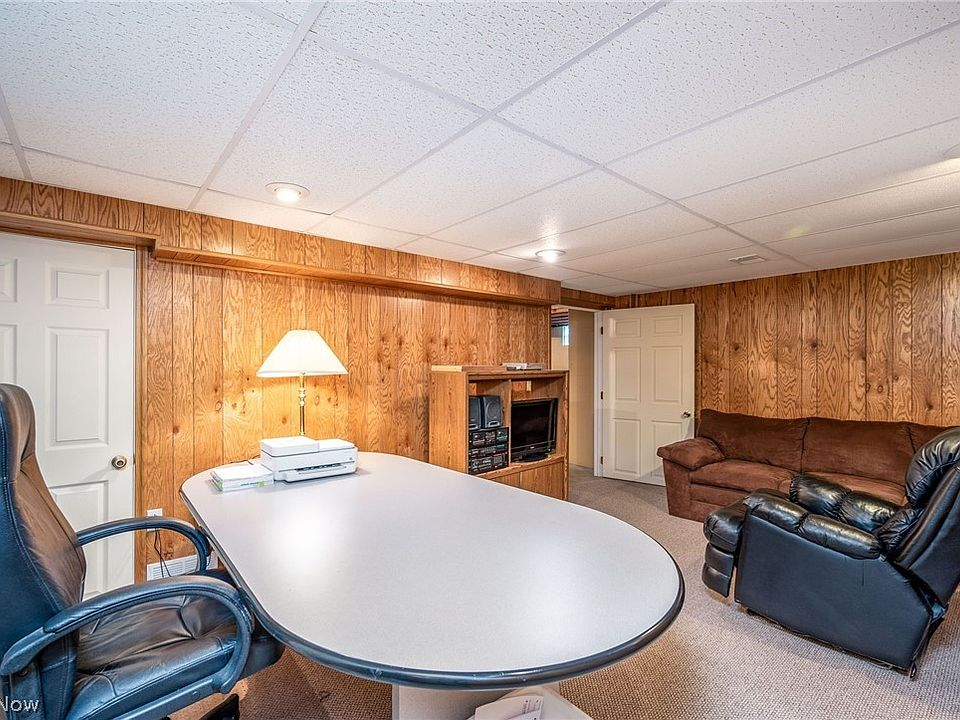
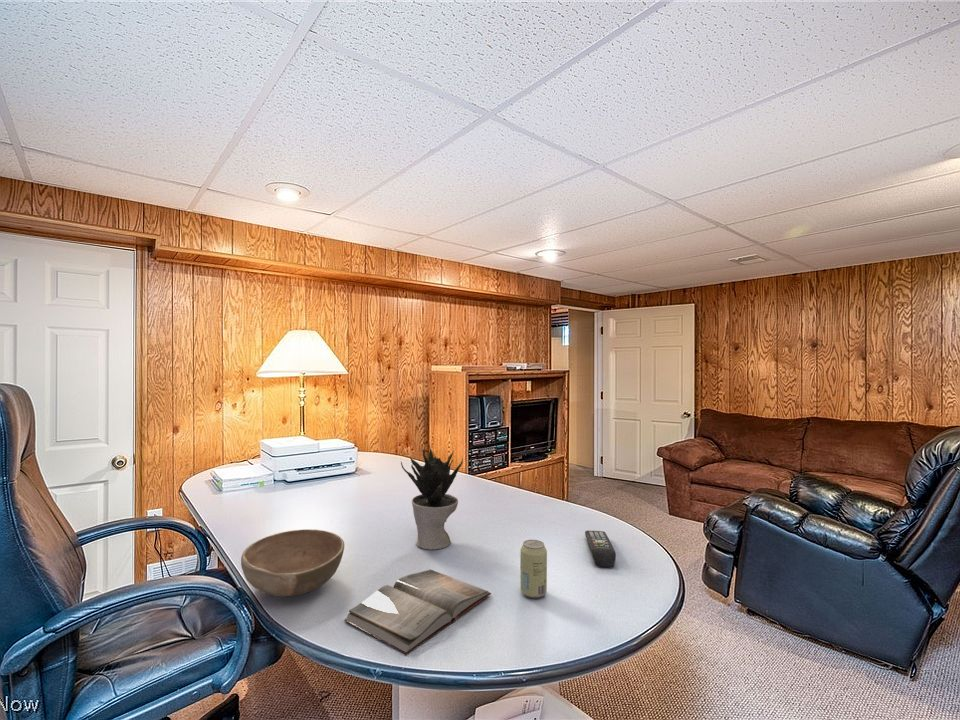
+ bowl (295, 566)
+ remote control (599, 544)
+ potted plant (433, 493)
+ hardback book (421, 600)
+ beverage can (533, 568)
